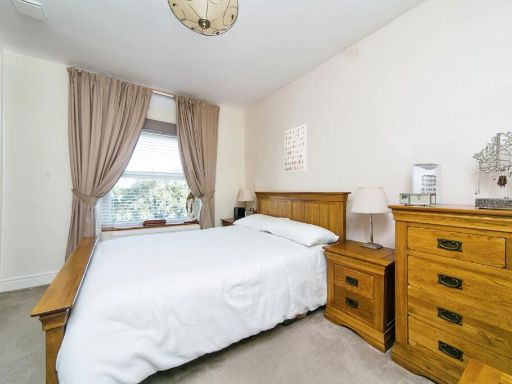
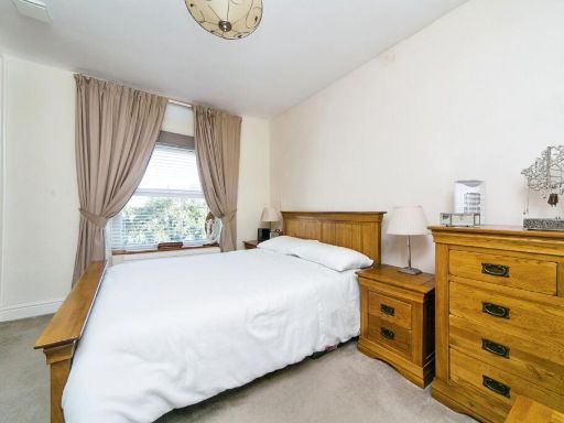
- wall art (294, 150)
